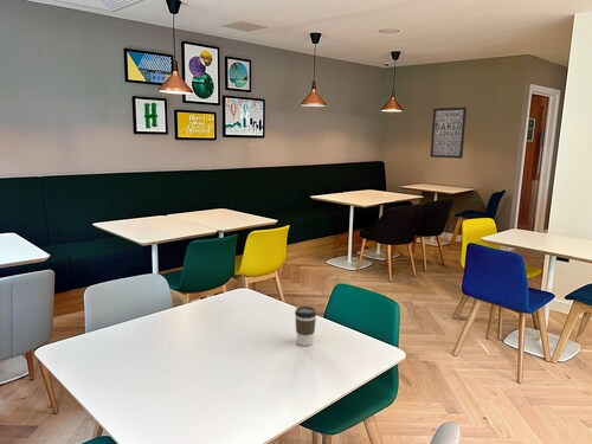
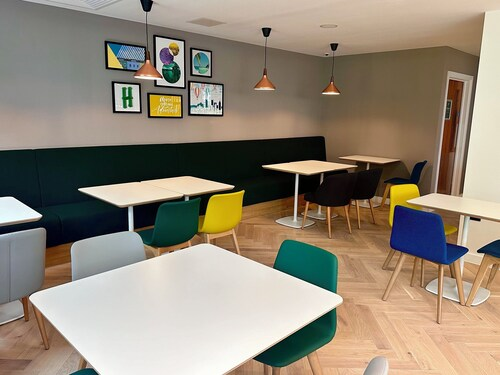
- wall art (448, 133)
- coffee cup (304, 326)
